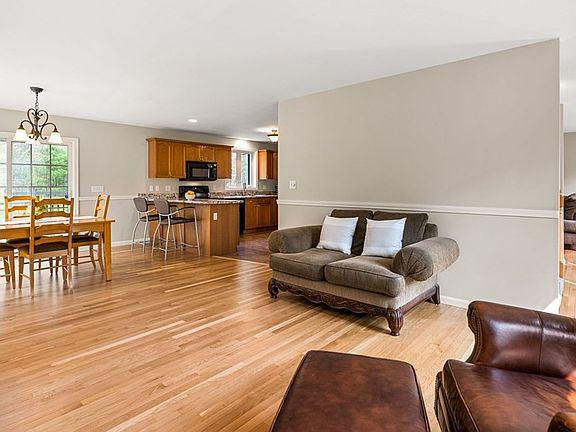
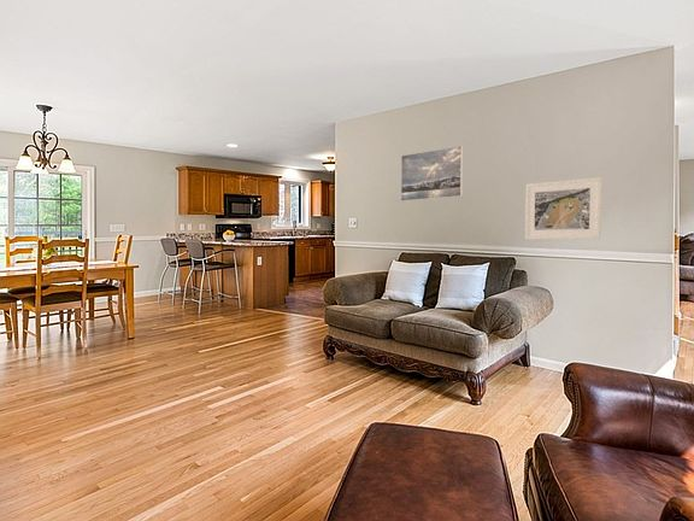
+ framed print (560, 210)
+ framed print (430, 175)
